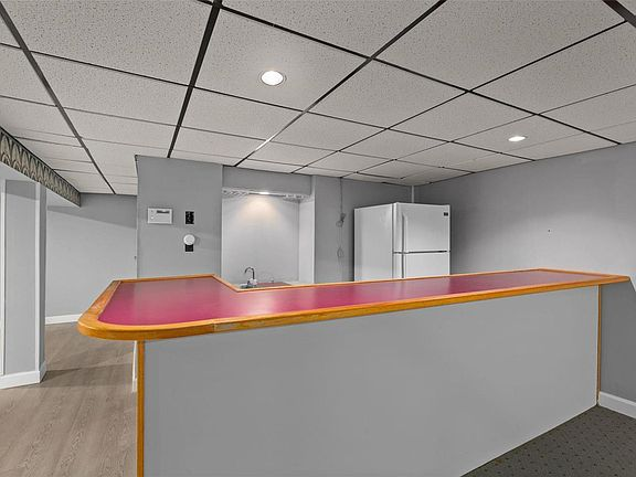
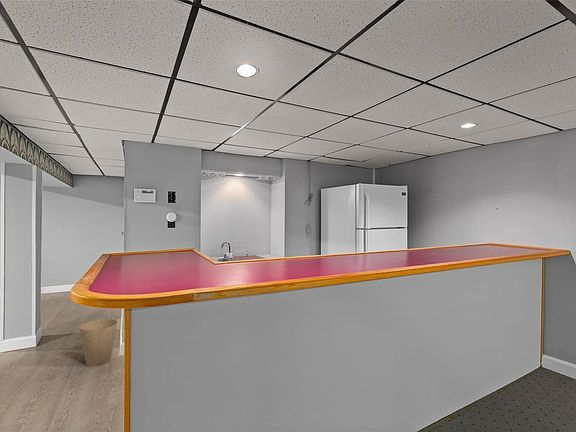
+ trash can (98, 342)
